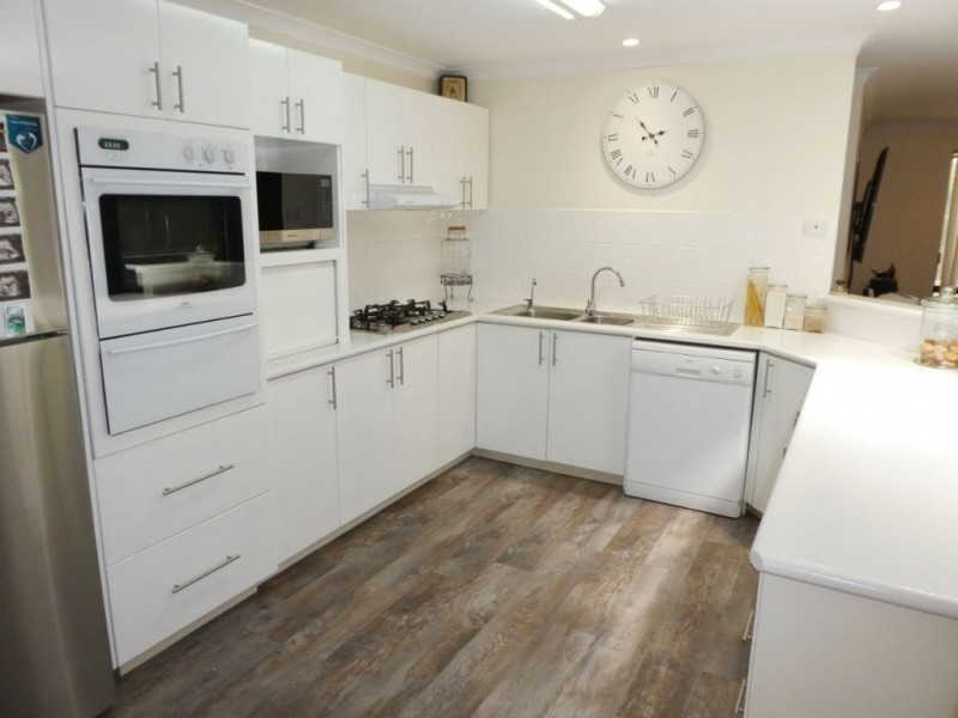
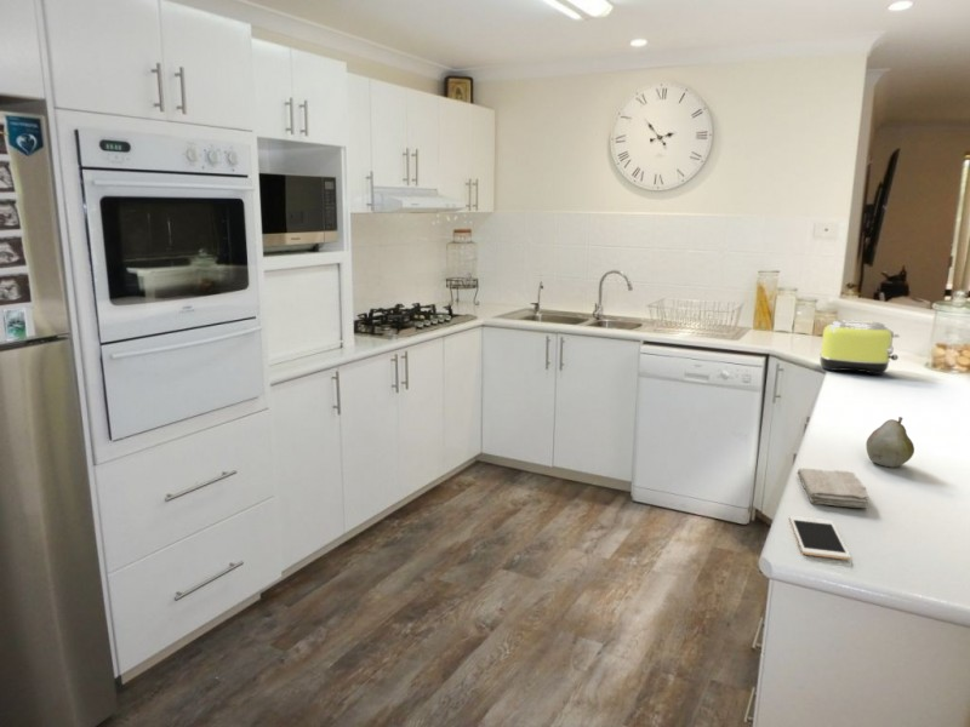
+ toaster (857, 347)
+ fruit (890, 441)
+ washcloth (832, 485)
+ cell phone (817, 536)
